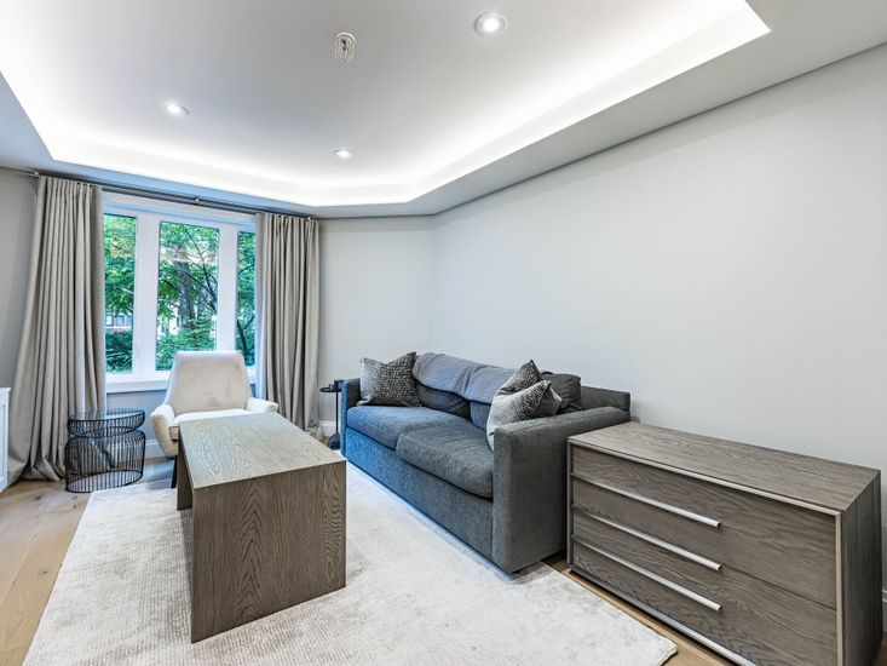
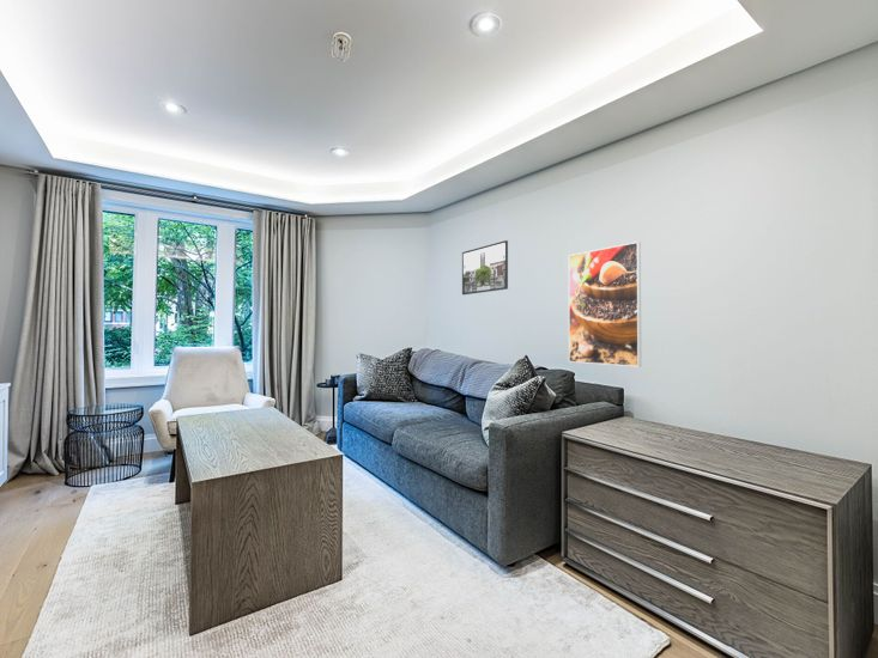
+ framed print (601, 306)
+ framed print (483, 269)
